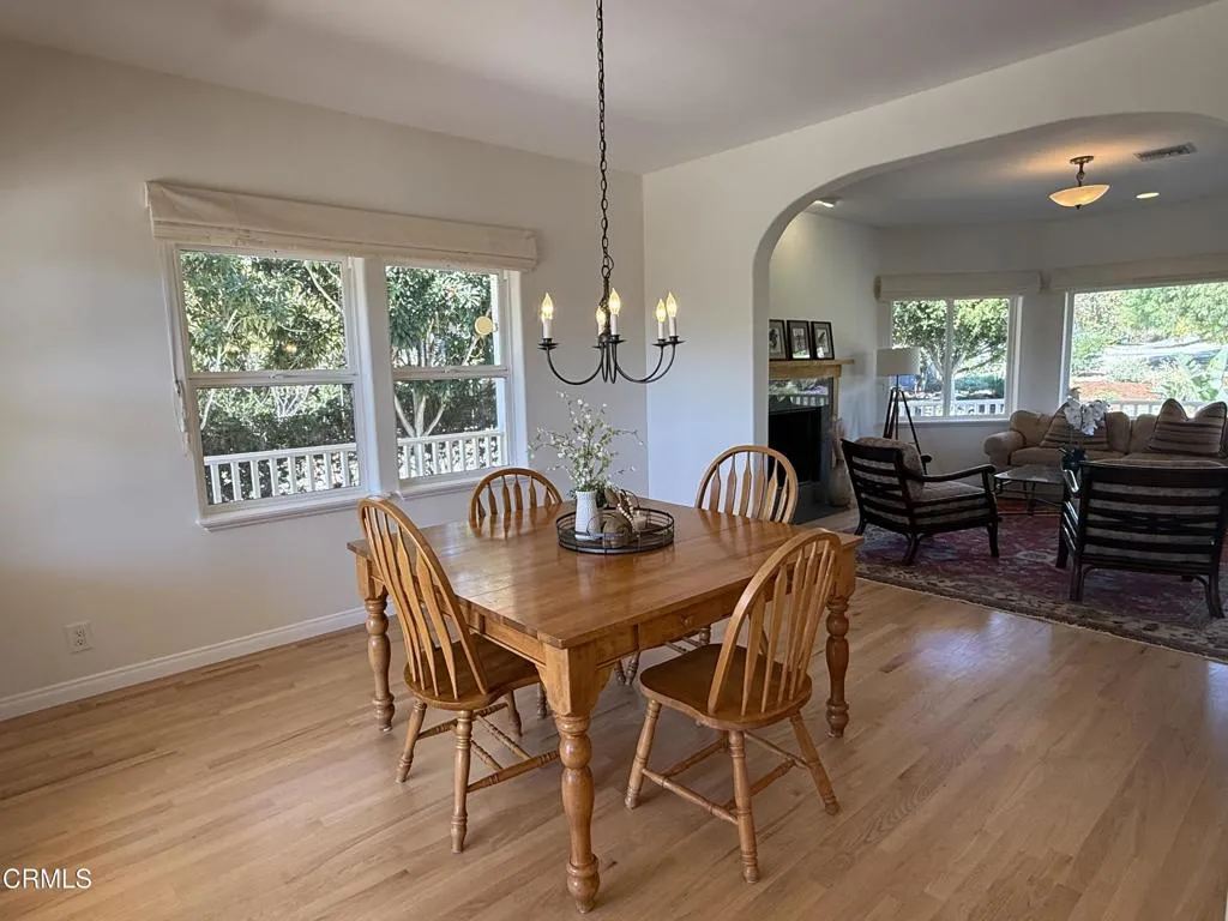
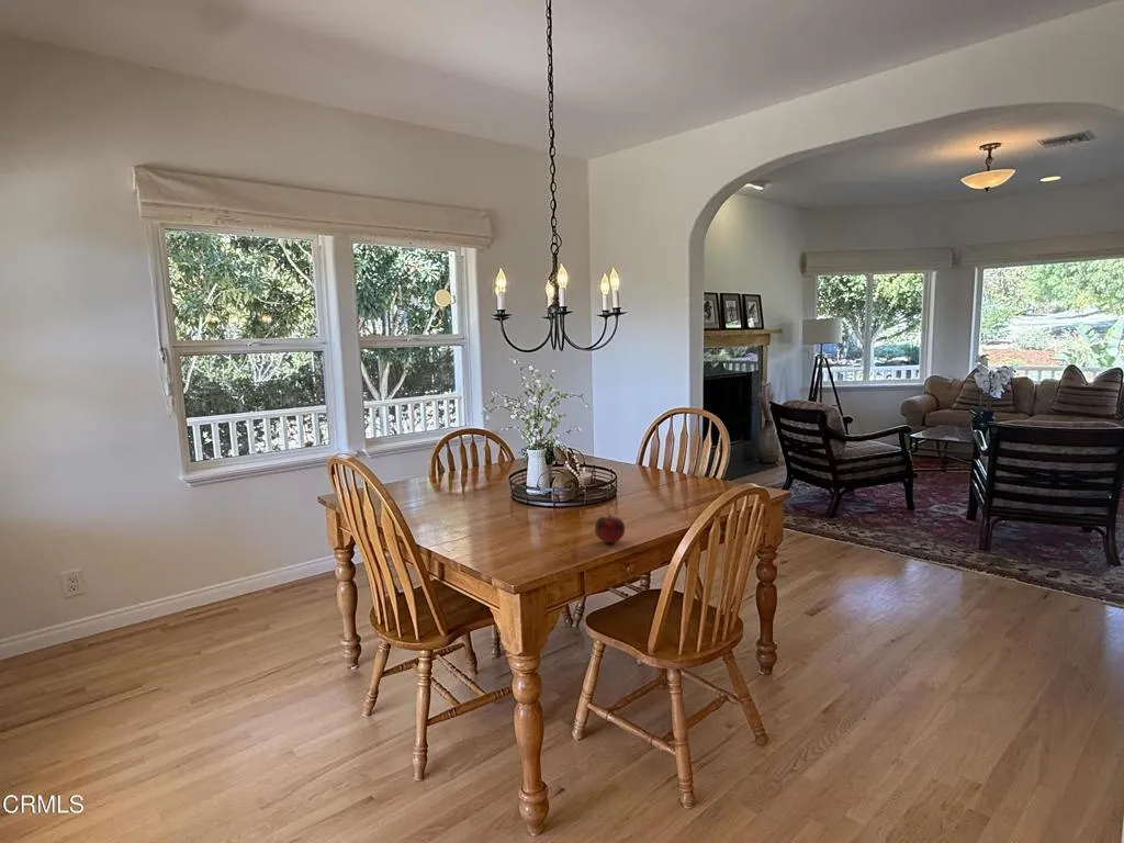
+ fruit (609, 528)
